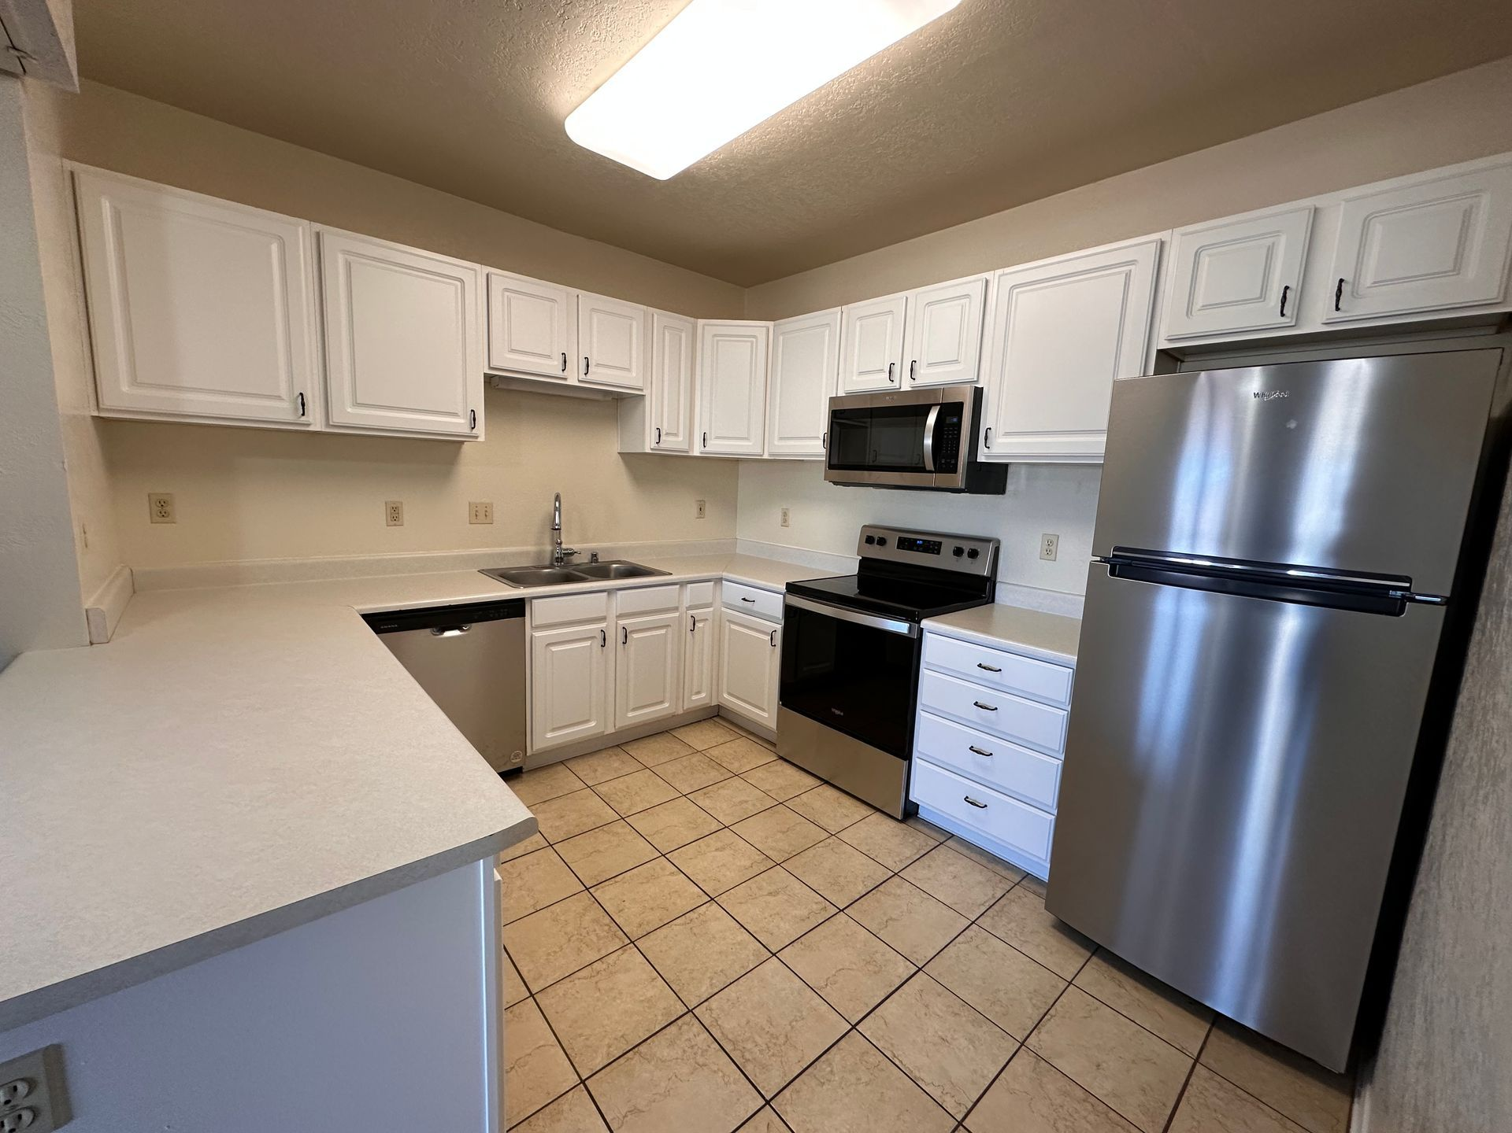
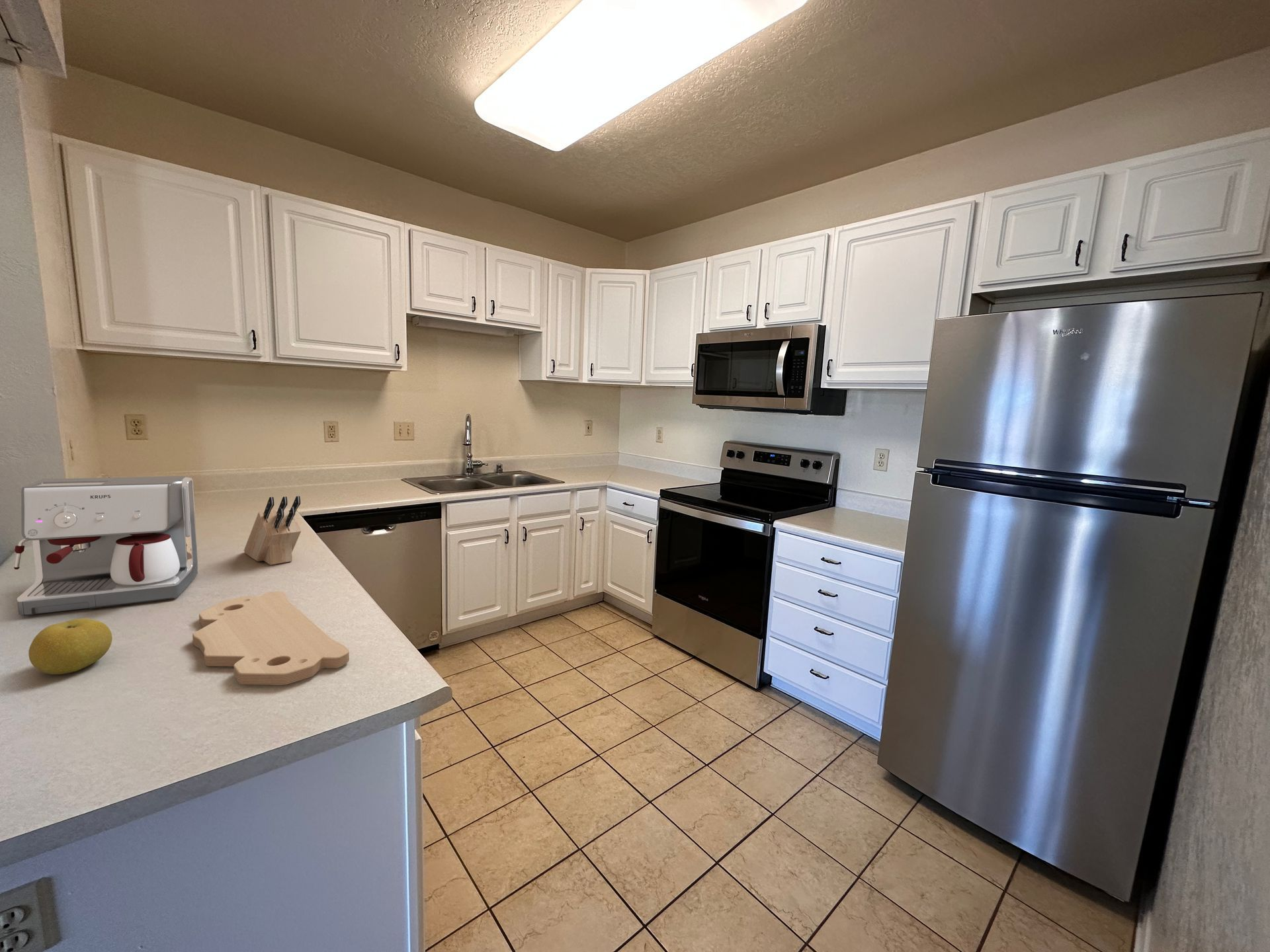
+ knife block (273, 525)
+ cutting board (259, 634)
+ coffee maker (112, 537)
+ fruit (71, 645)
